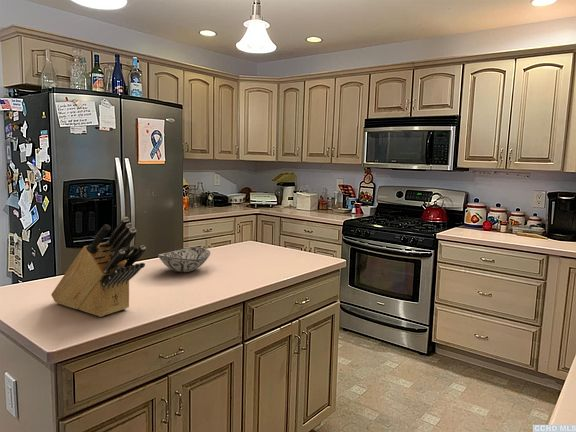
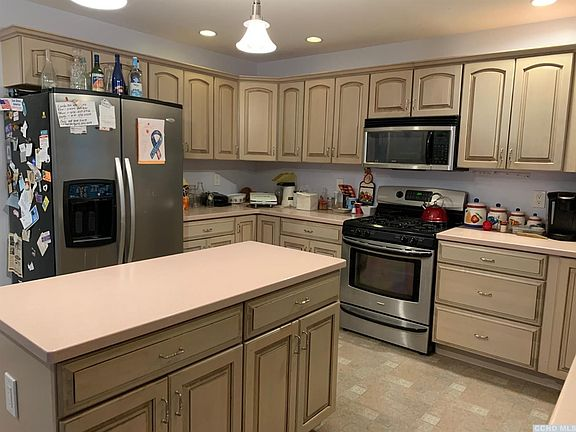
- decorative bowl (184, 260)
- knife block (97, 262)
